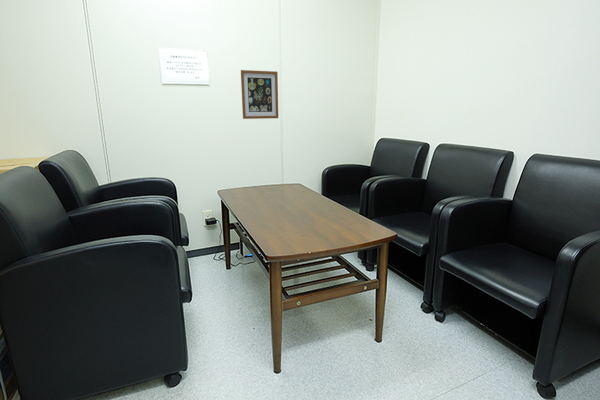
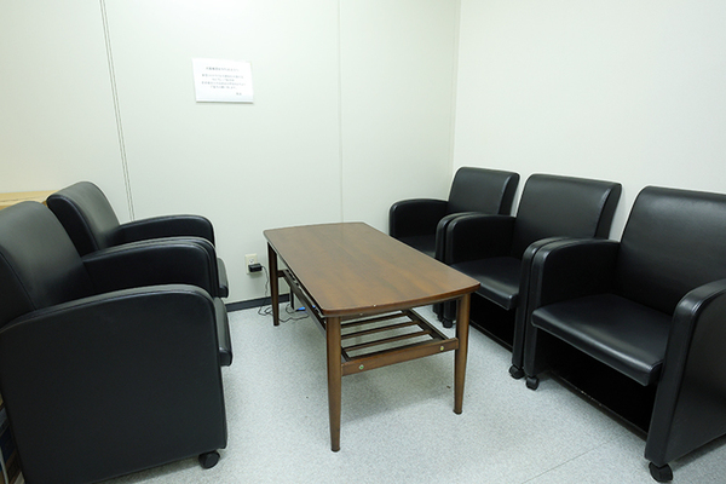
- wall art (260, 95)
